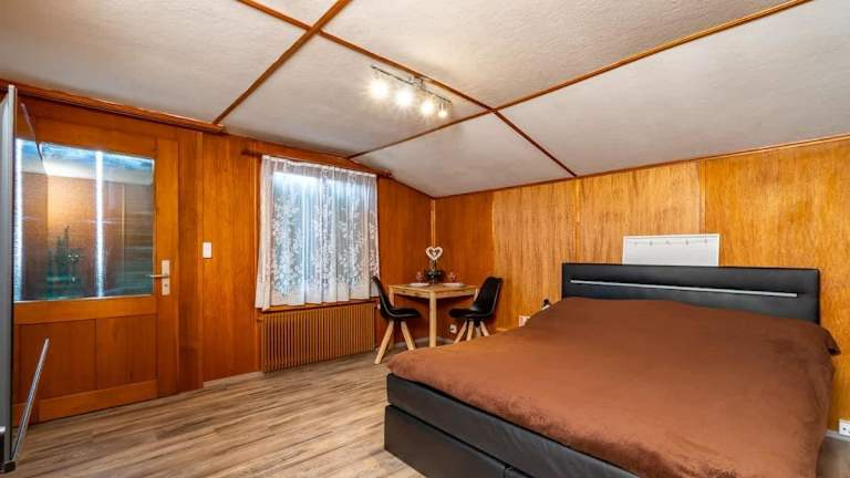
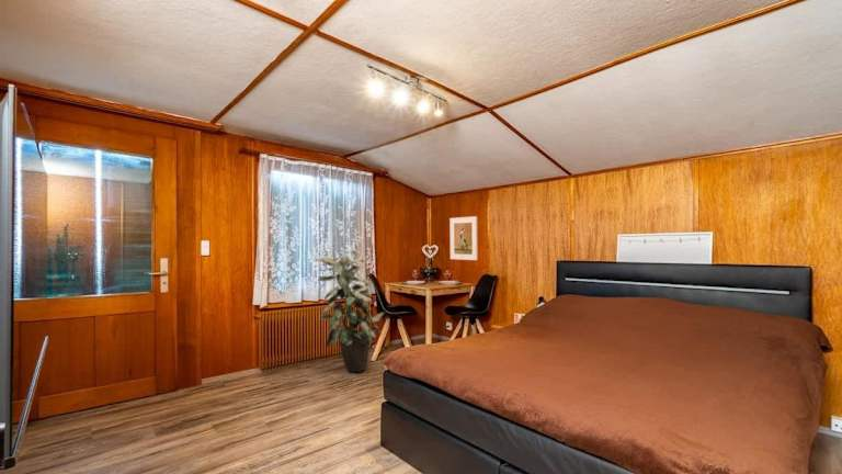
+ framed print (463, 238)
+ indoor plant (350, 311)
